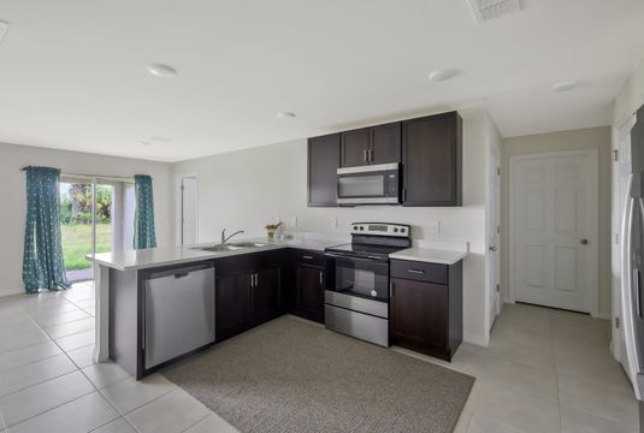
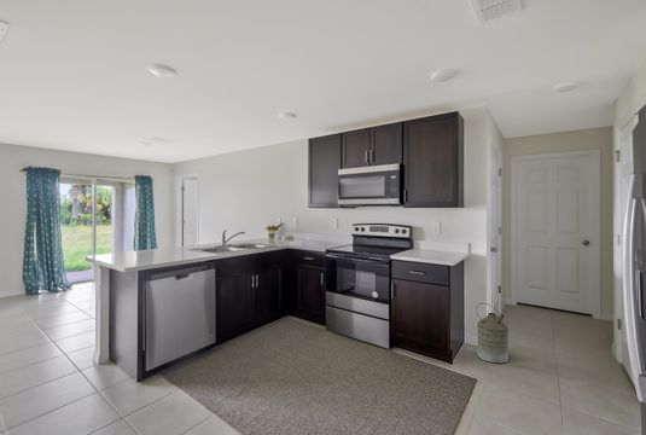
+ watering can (491, 331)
